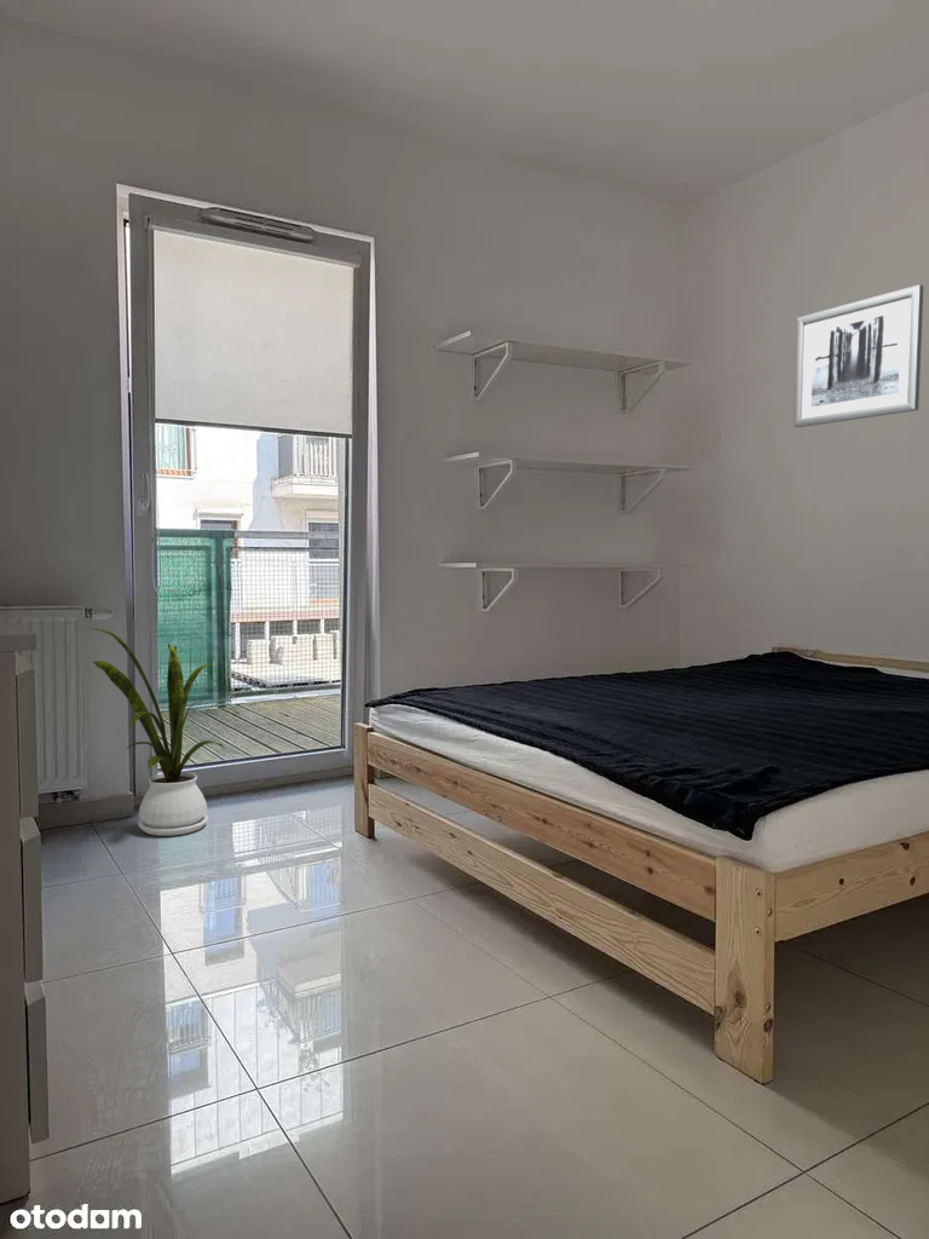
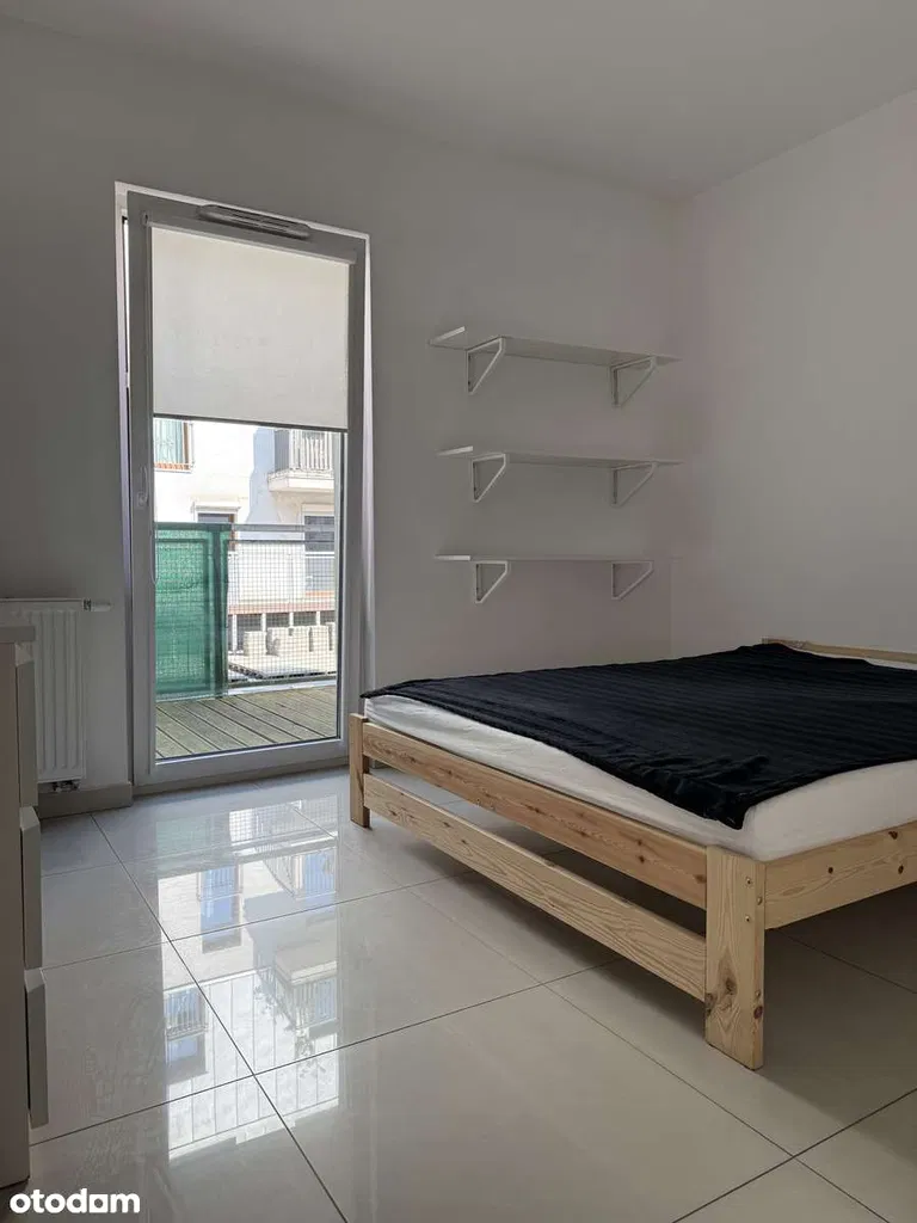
- wall art (853, 361)
- house plant (162, 727)
